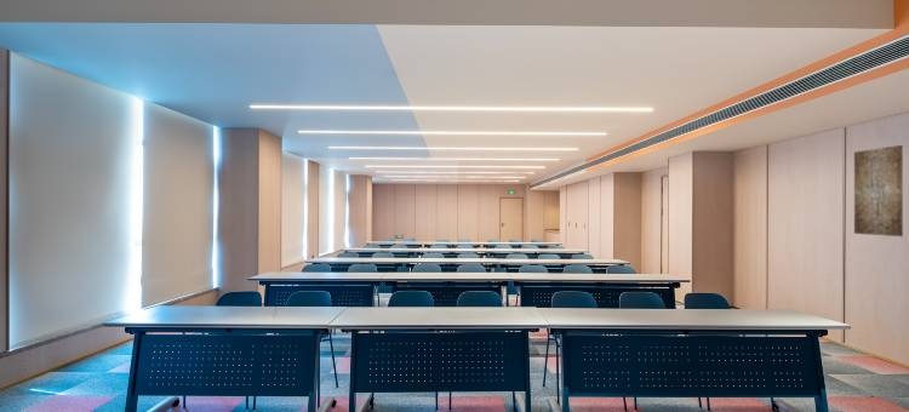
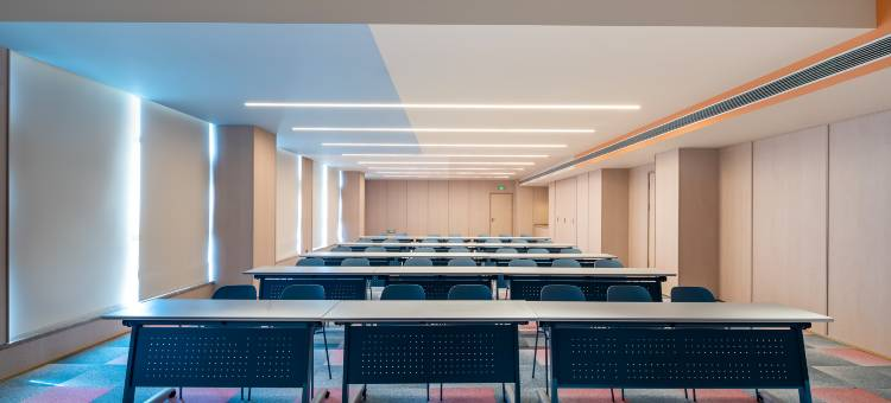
- wall art (876, 191)
